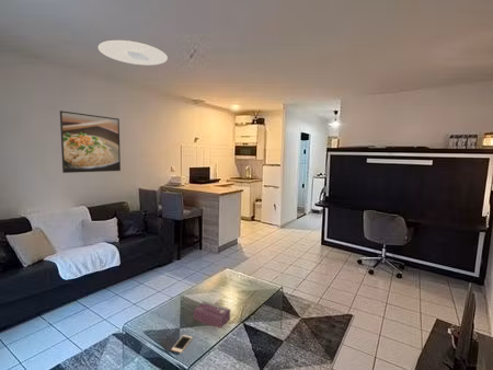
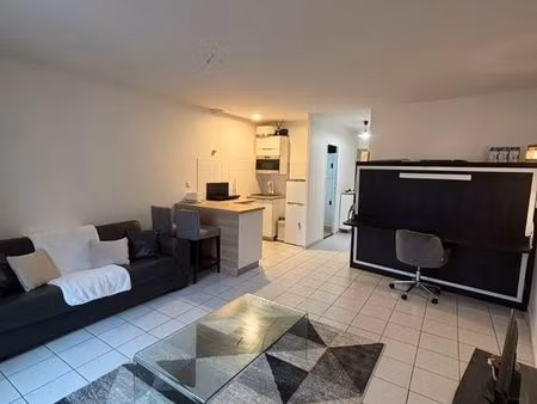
- cell phone (182, 343)
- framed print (92, 143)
- tissue box (211, 313)
- ceiling light (134, 50)
